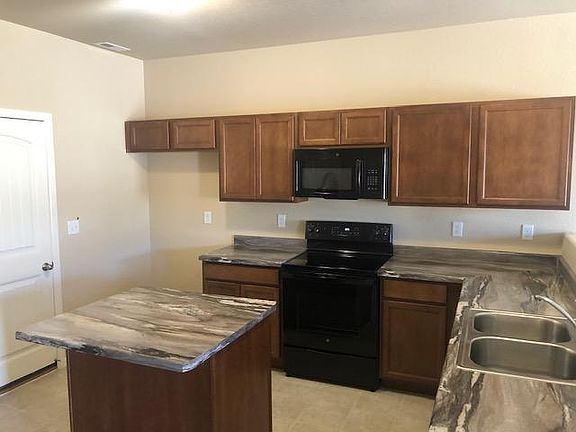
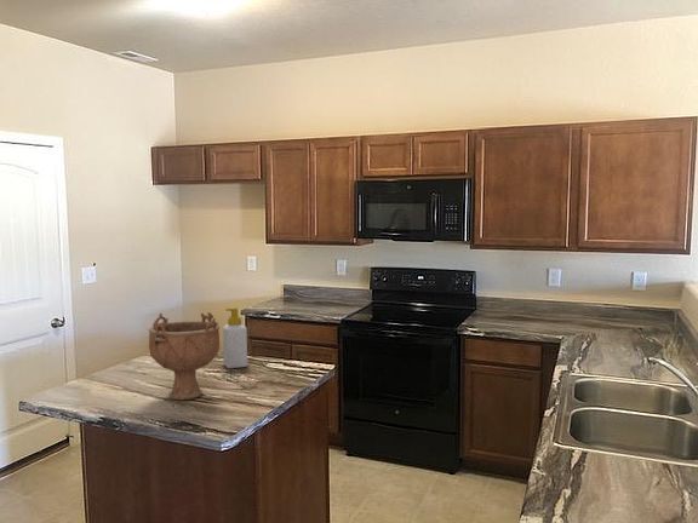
+ decorative bowl (185, 355)
+ soap bottle (234, 337)
